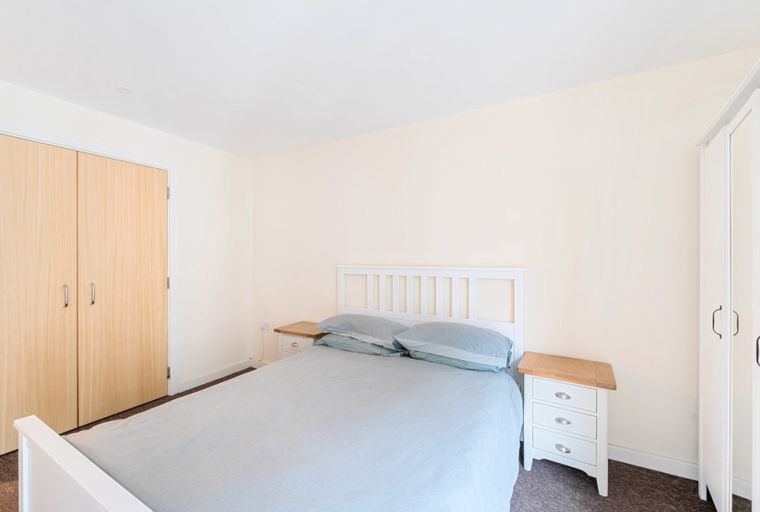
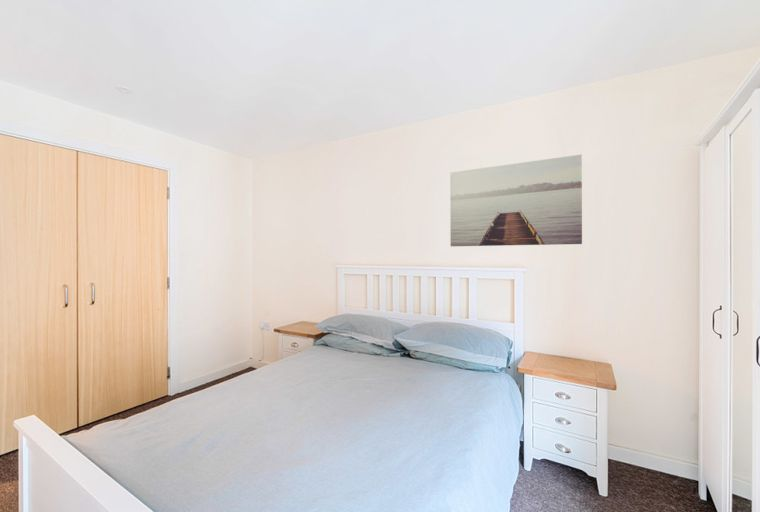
+ wall art (510, 204)
